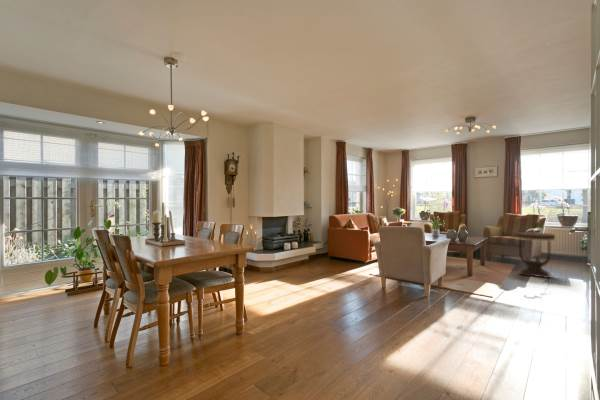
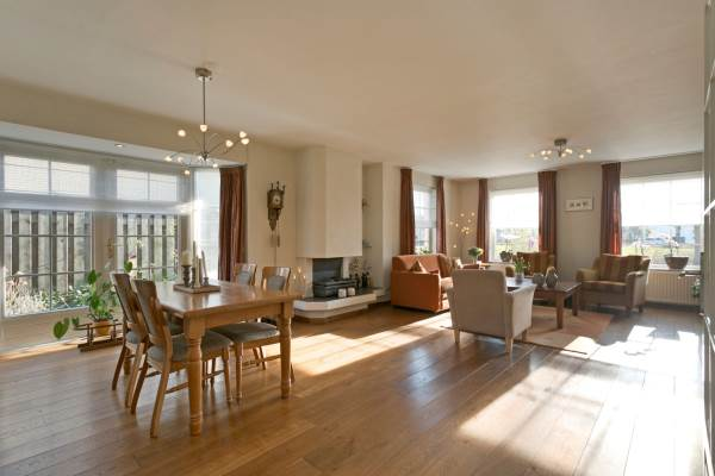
- side table (531, 260)
